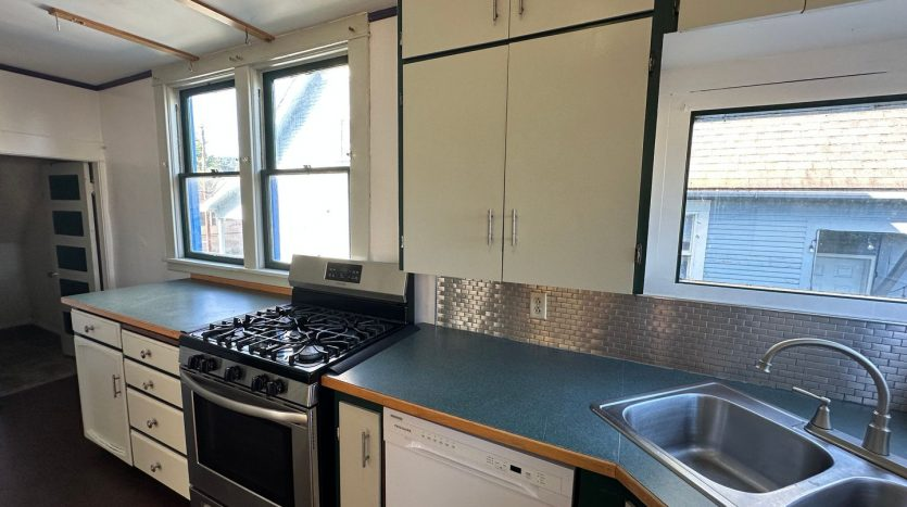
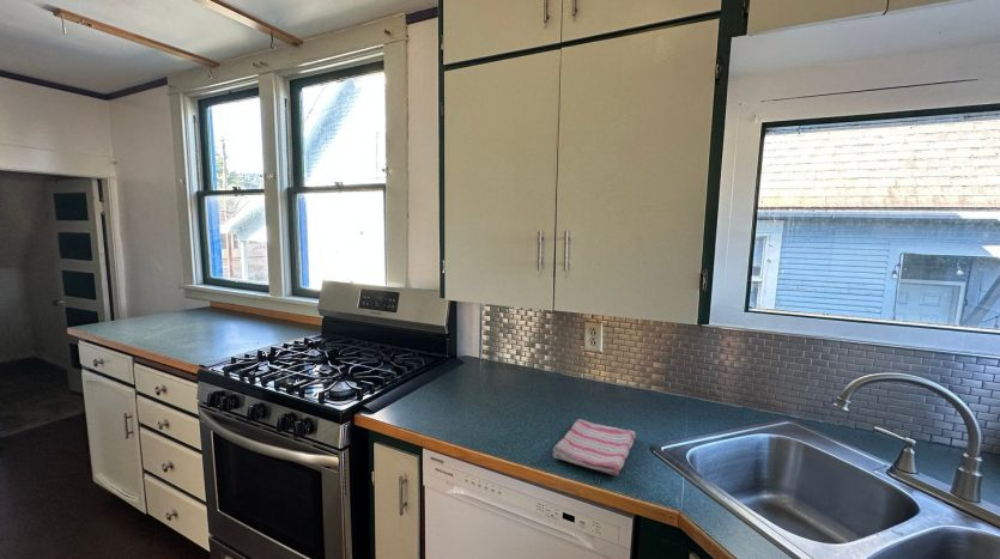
+ dish towel (595, 442)
